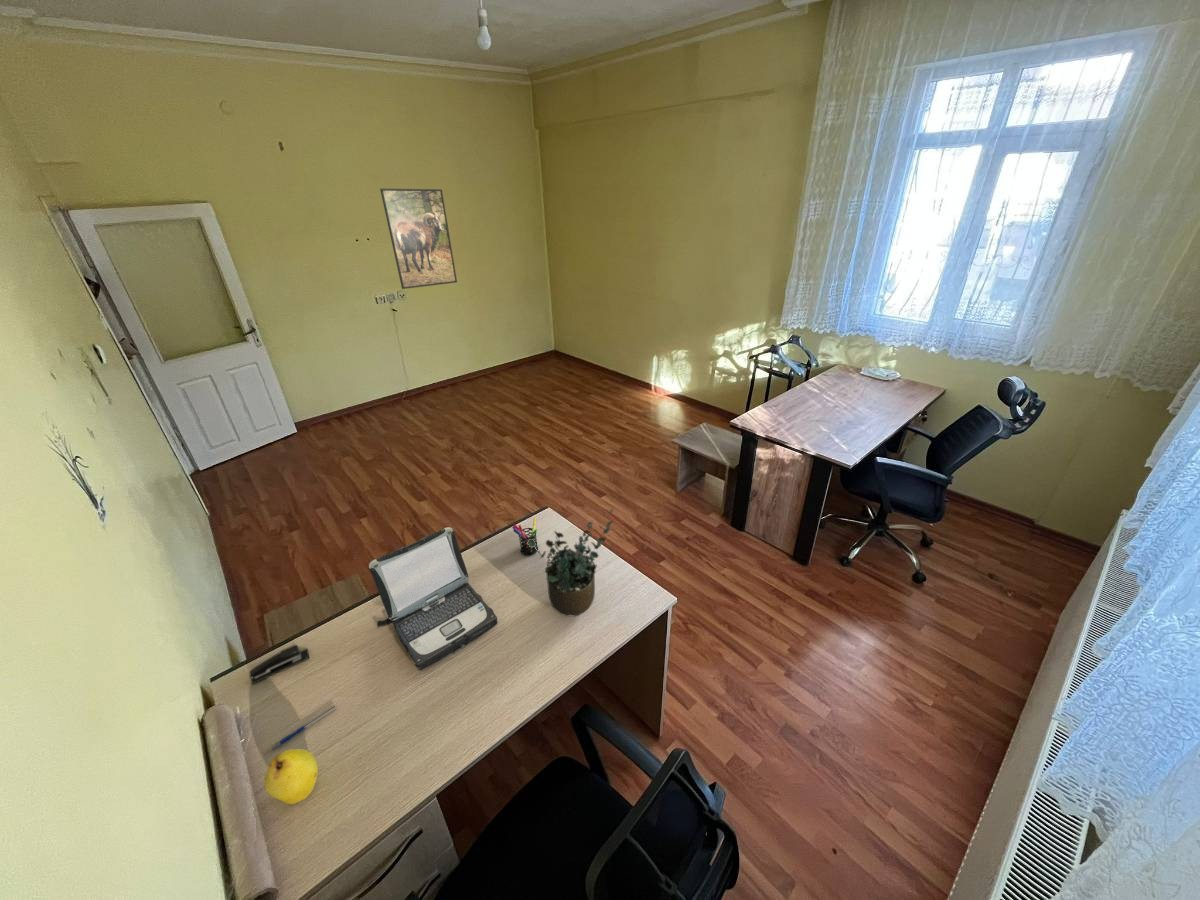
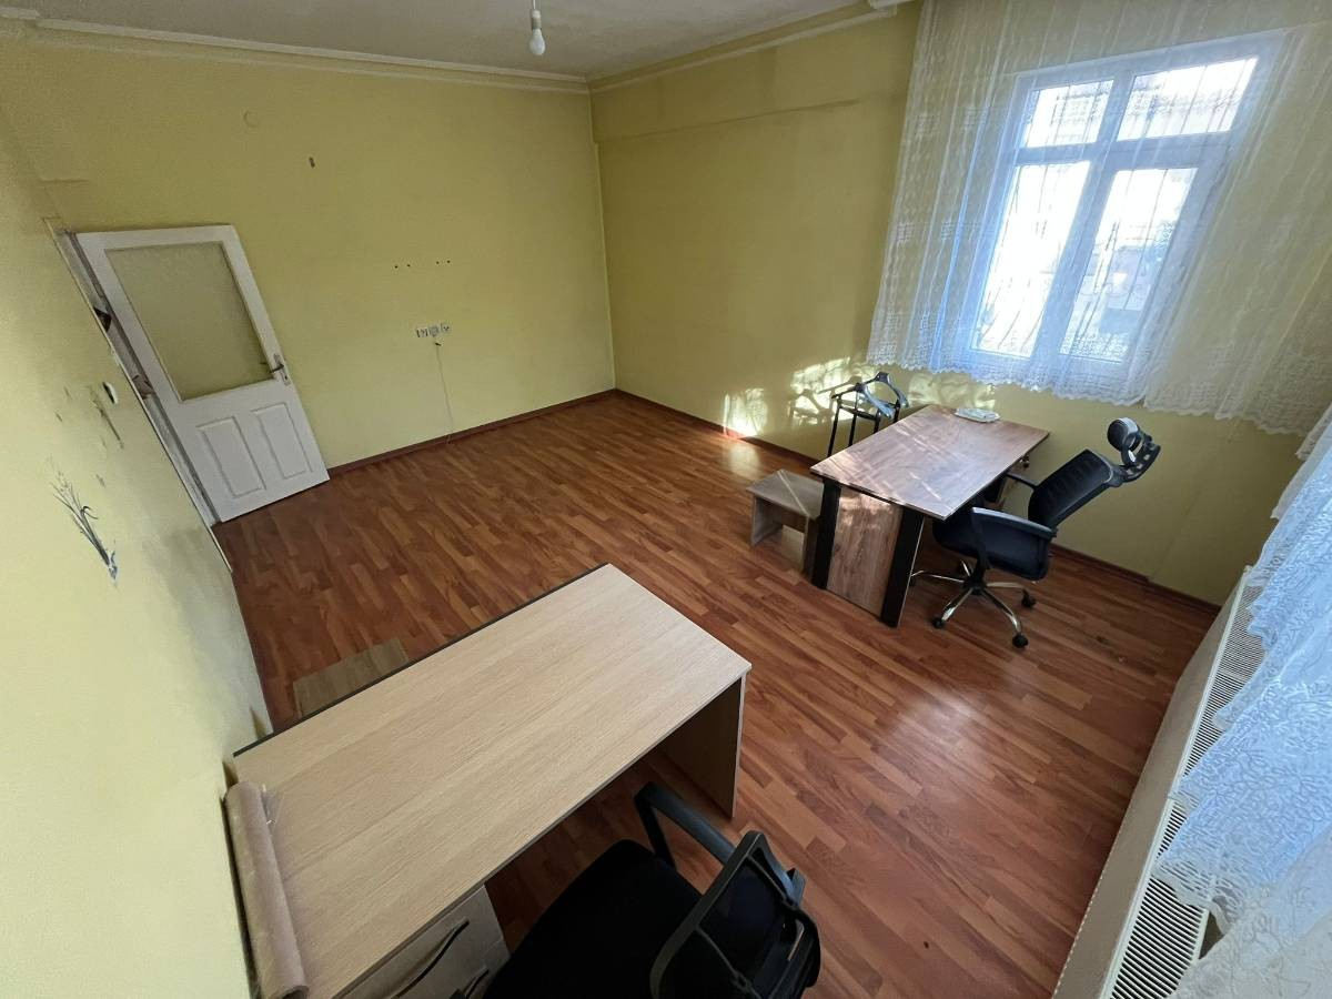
- stapler (278, 661)
- laptop (433, 592)
- potted plant (575, 564)
- fruit (291, 773)
- pen holder (528, 537)
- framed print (421, 239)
- pen (305, 726)
